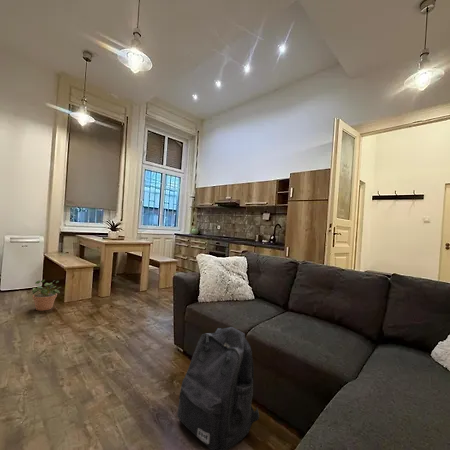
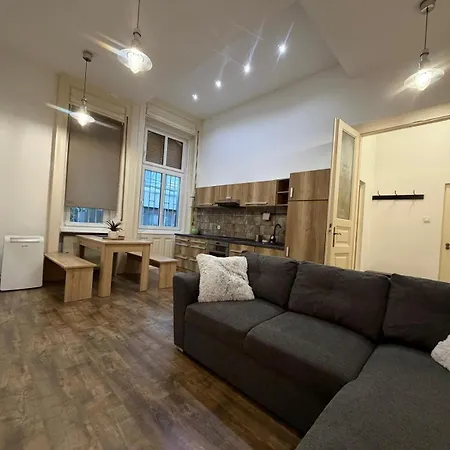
- potted plant (45, 295)
- backpack (220, 375)
